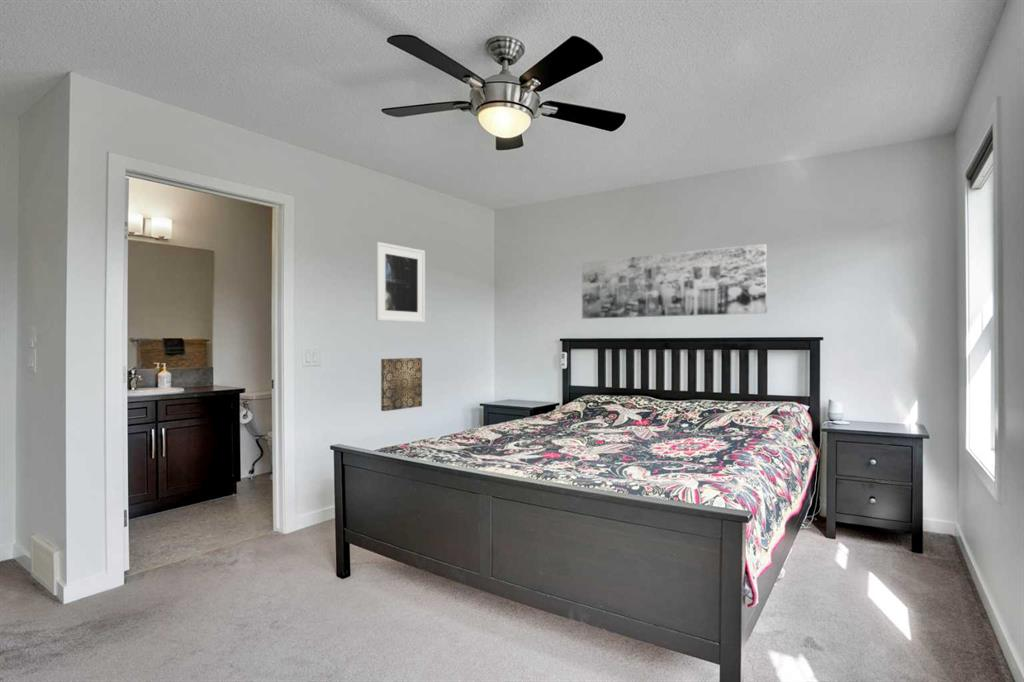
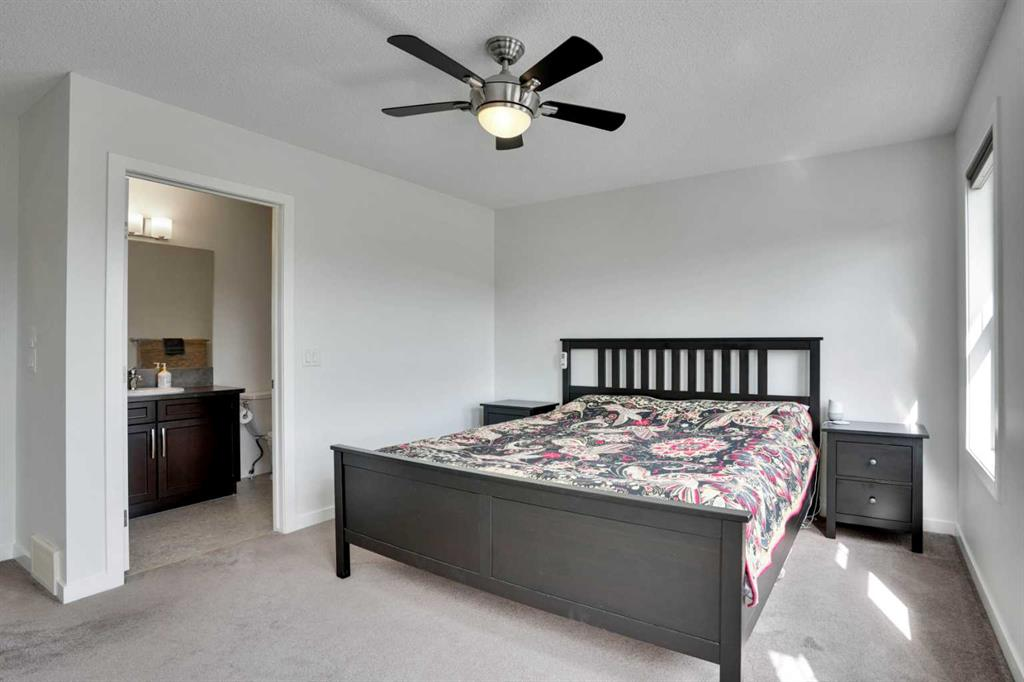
- wall art (402, 383)
- wall art (665, 285)
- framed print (401, 283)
